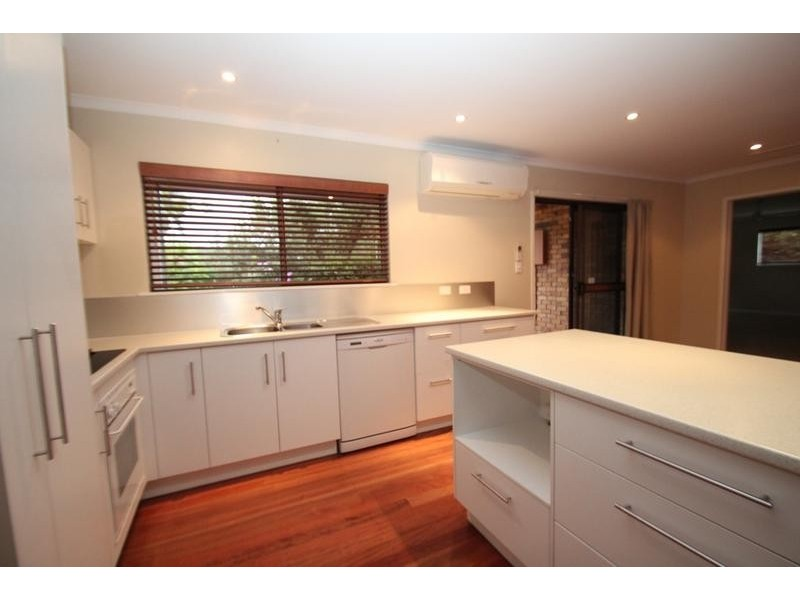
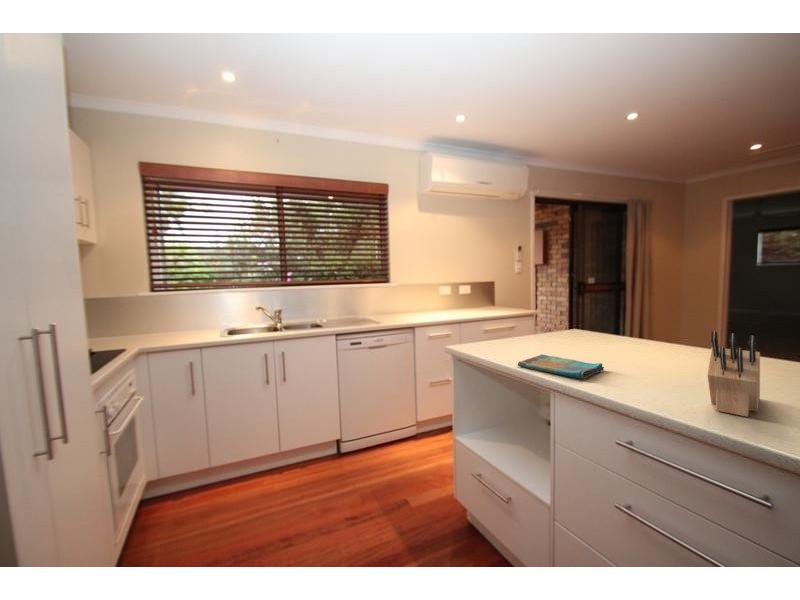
+ dish towel (559, 364)
+ knife block (735, 367)
